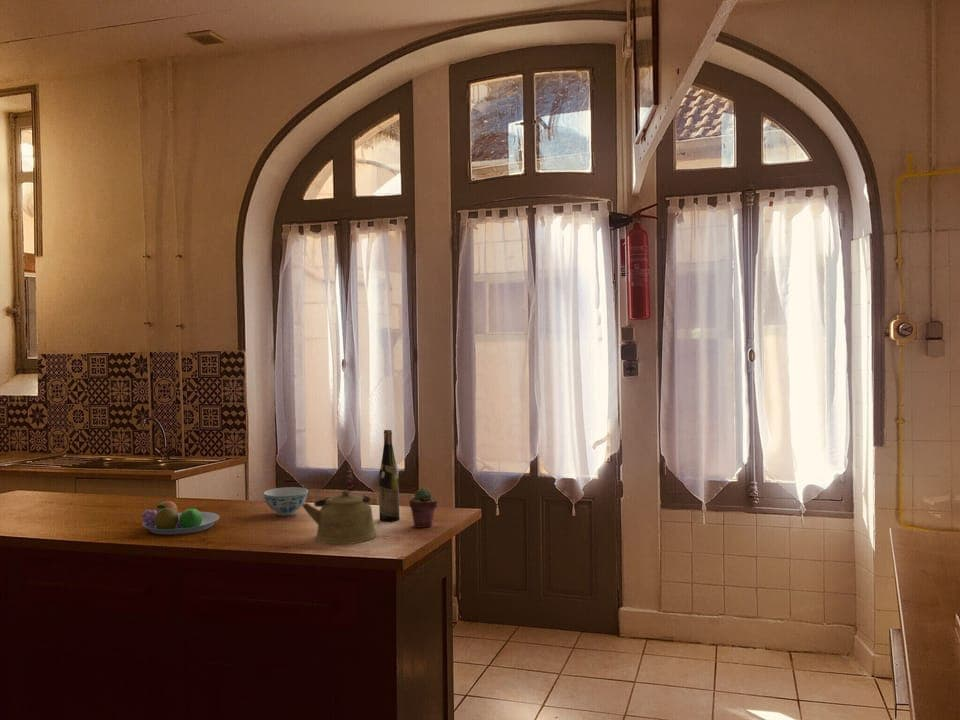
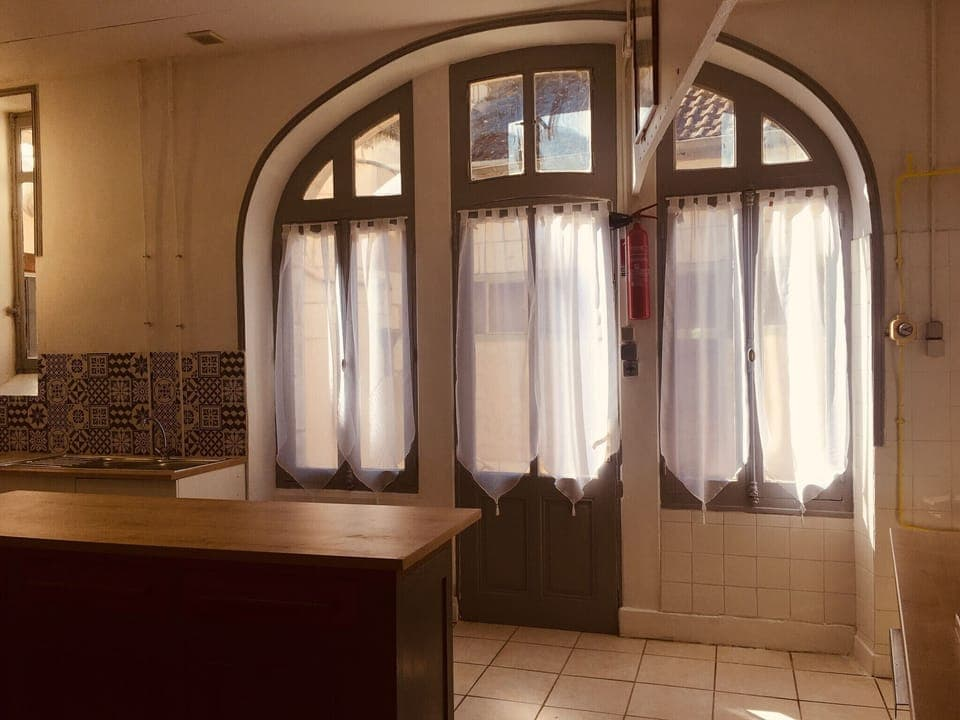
- fruit bowl (181, 513)
- kettle (339, 513)
- potted succulent (423, 506)
- wine bottle (388, 474)
- chinaware (286, 502)
